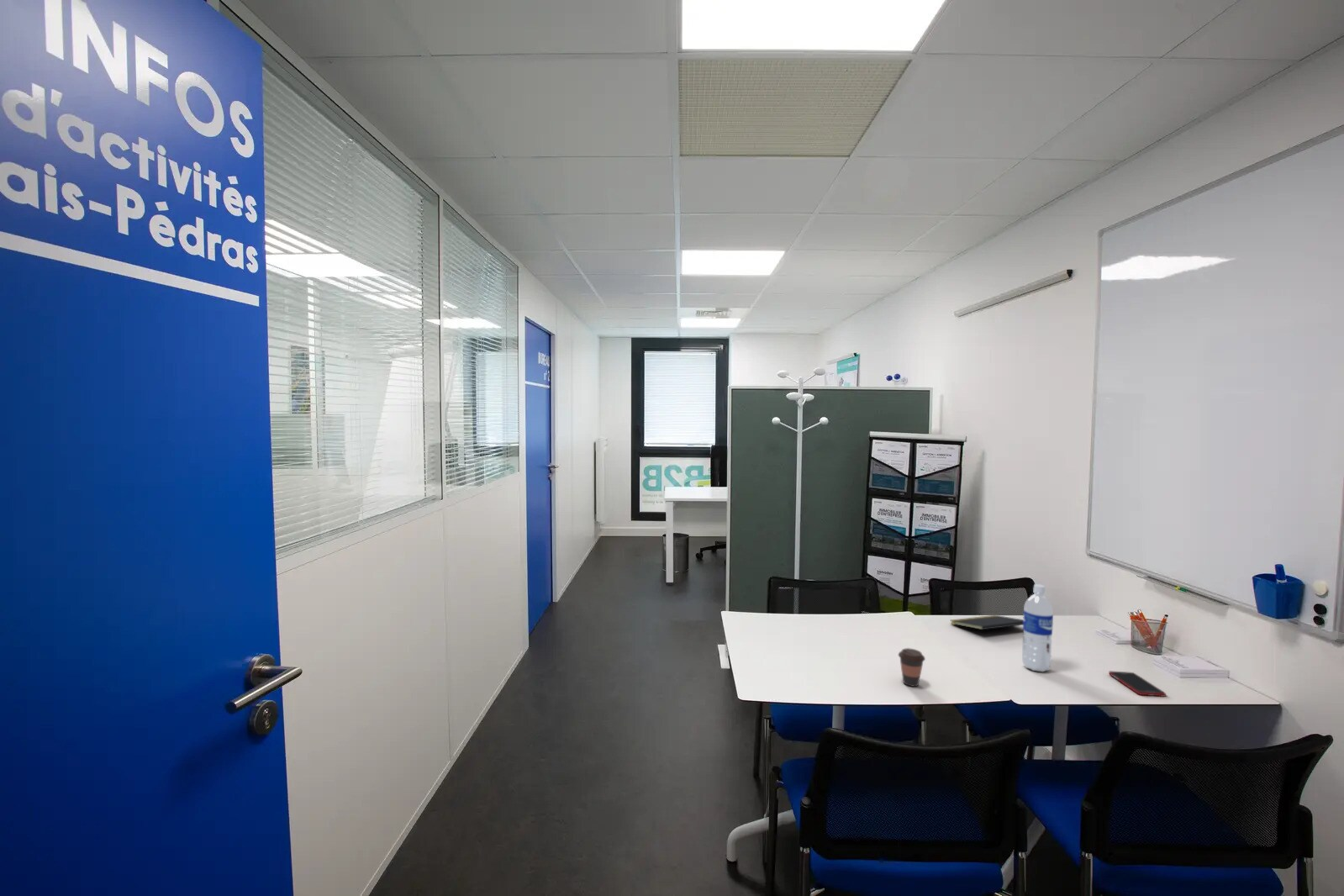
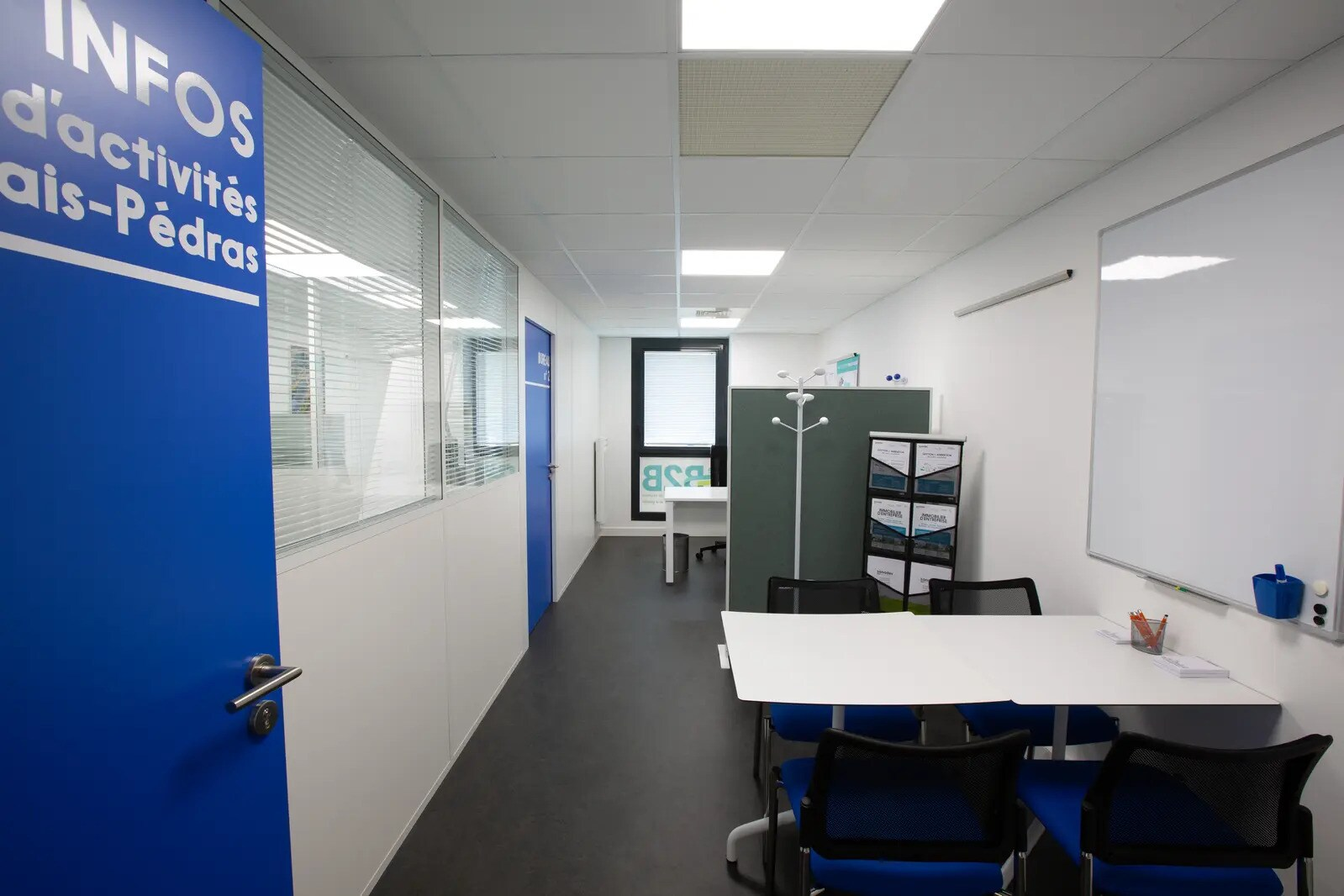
- water bottle (1037, 627)
- cell phone (1136, 683)
- coffee cup (911, 667)
- notepad (988, 622)
